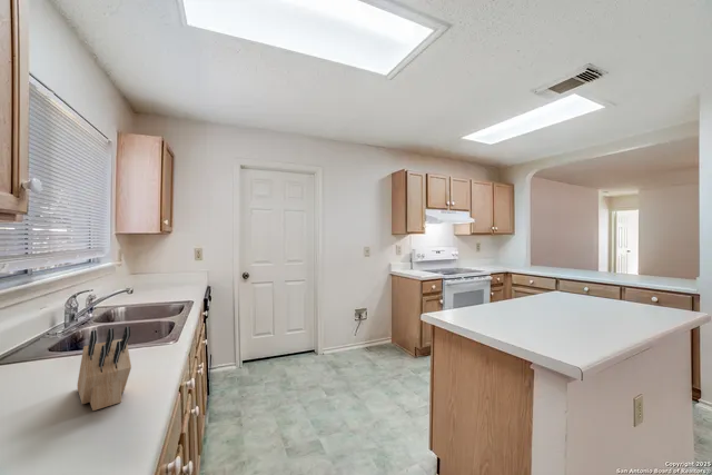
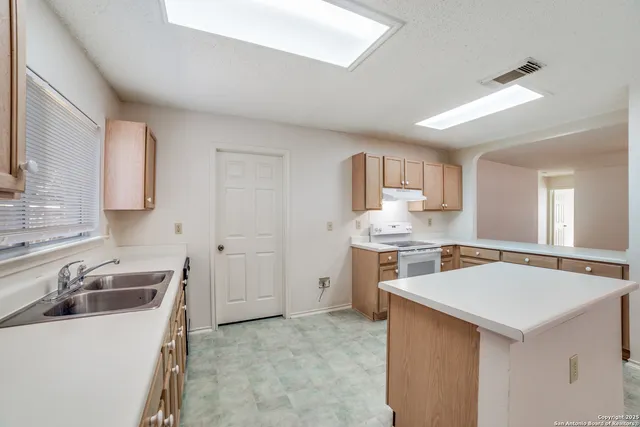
- knife block (103, 358)
